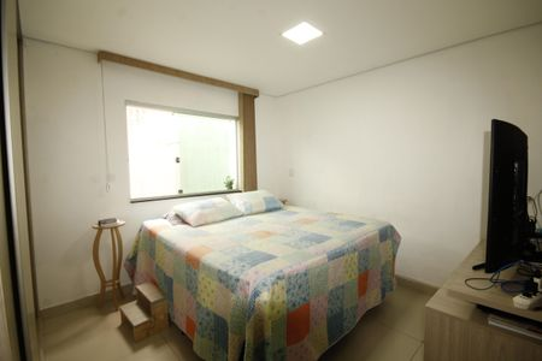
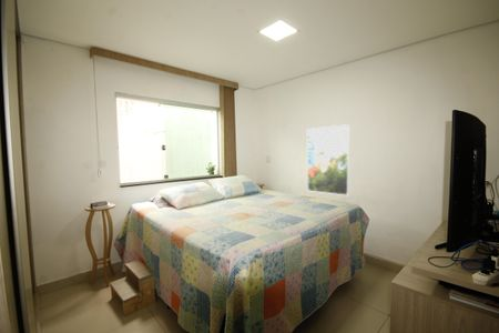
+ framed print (326, 160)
